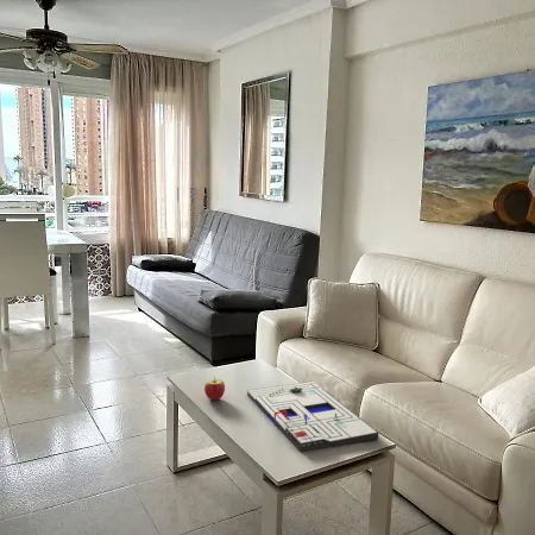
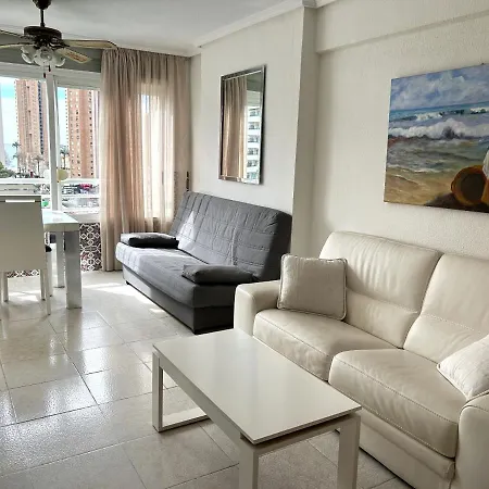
- apple (214, 386)
- board game (308, 402)
